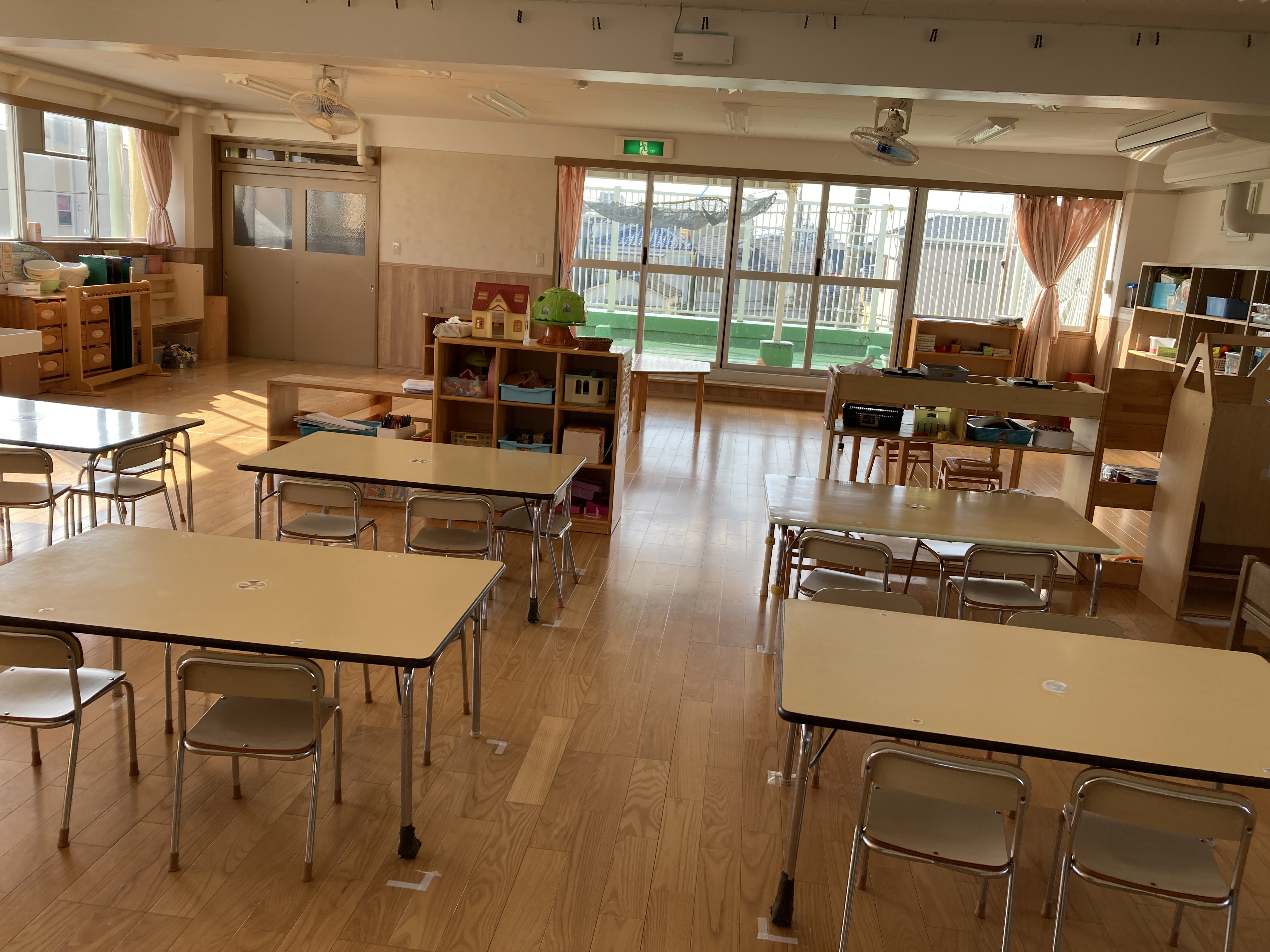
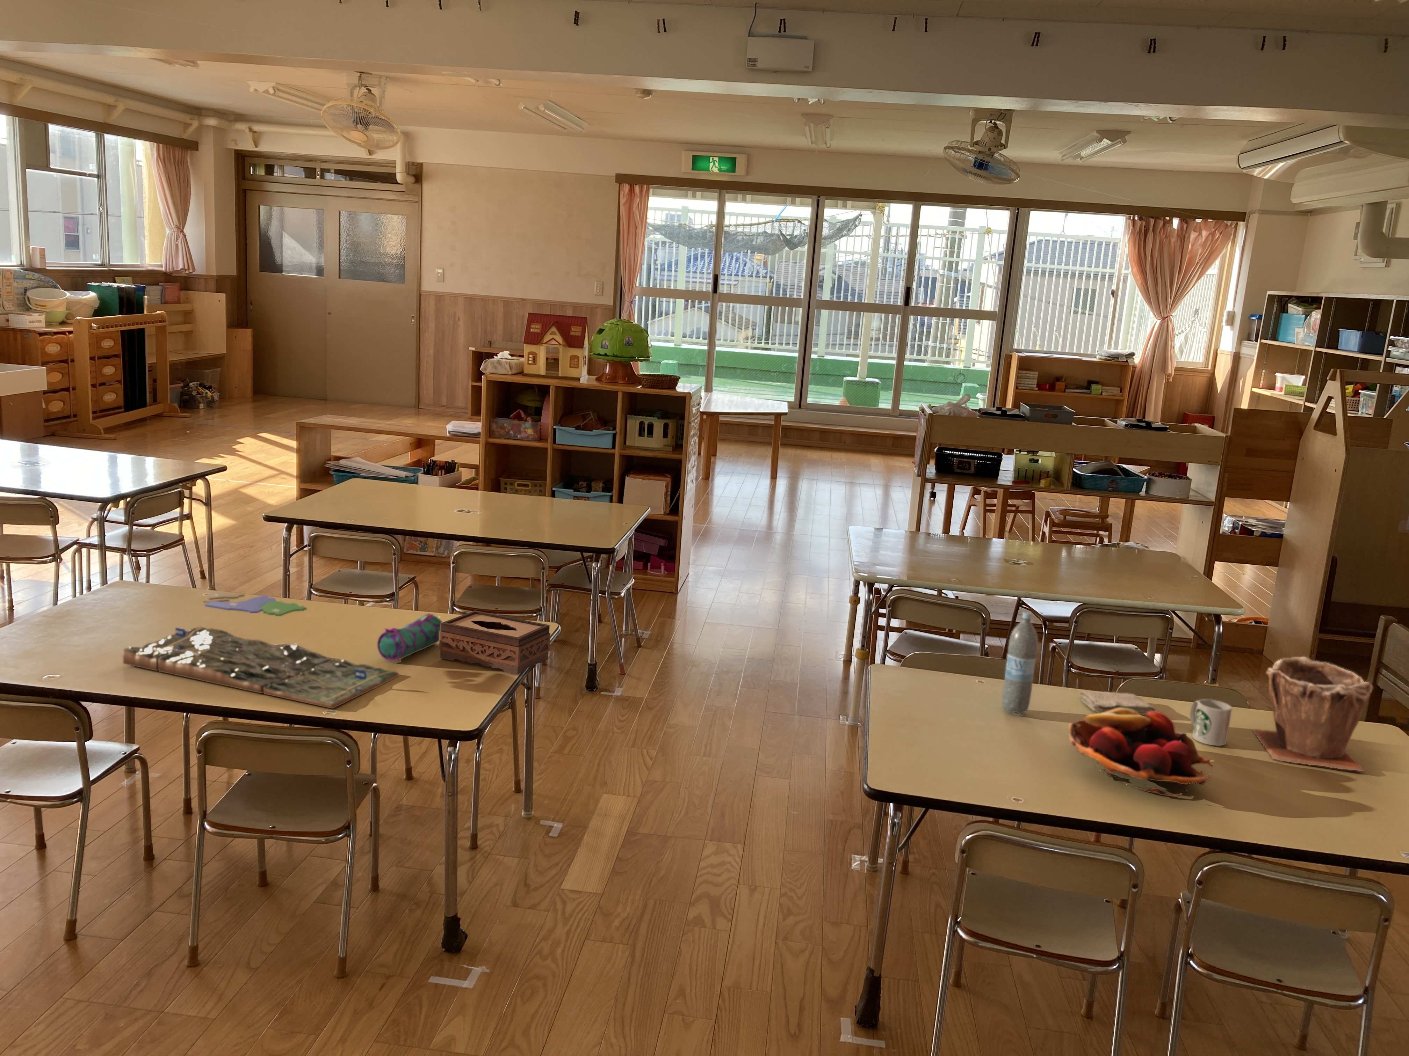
+ board game (260, 640)
+ tissue box (495, 641)
+ pencil case (410, 636)
+ washcloth (1116, 702)
+ mug (1207, 720)
+ water bottle (1021, 663)
+ fruit basket (1137, 744)
+ plant pot (1312, 710)
